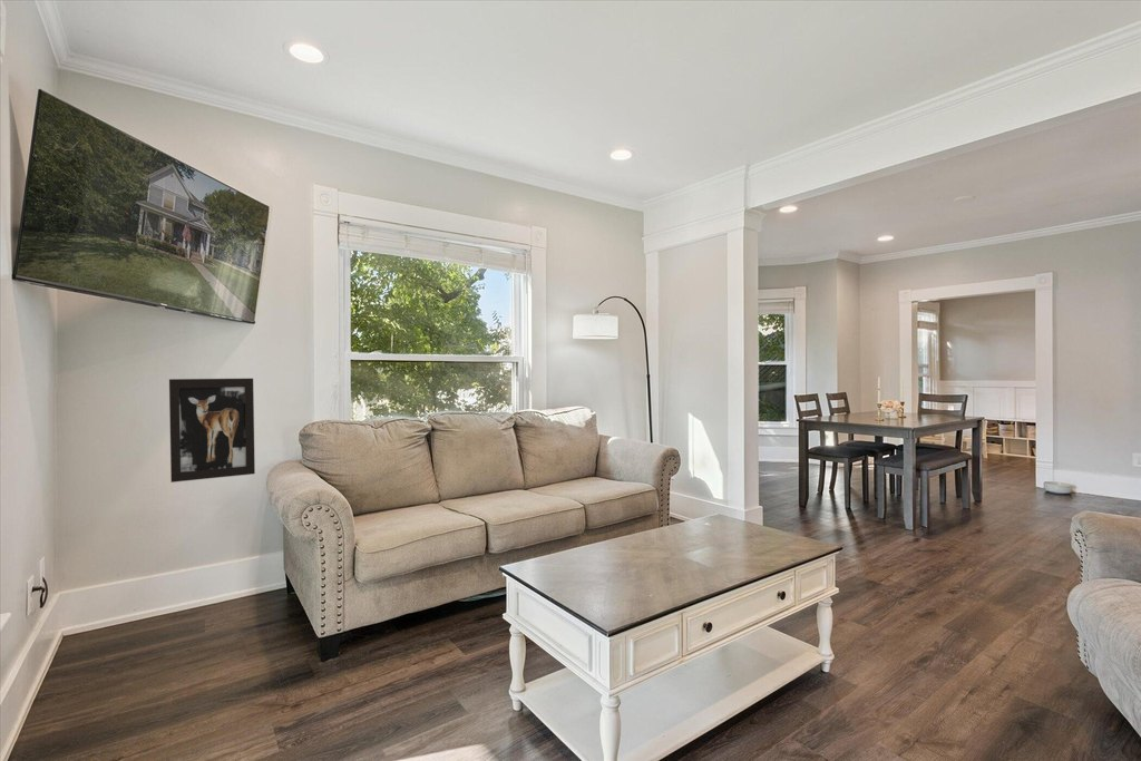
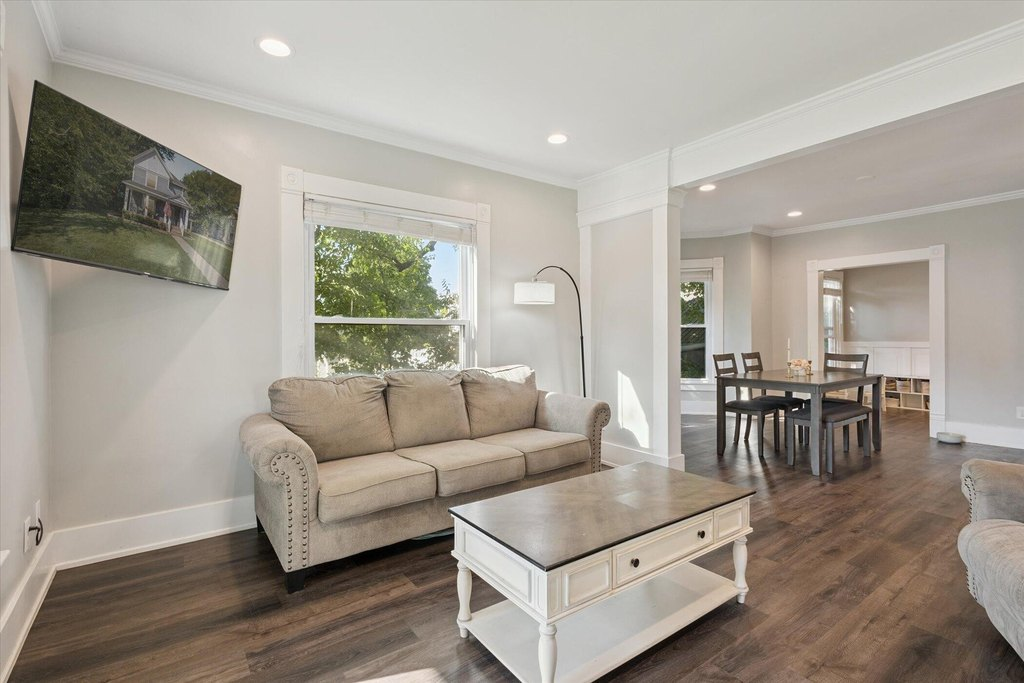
- wall art (213, 428)
